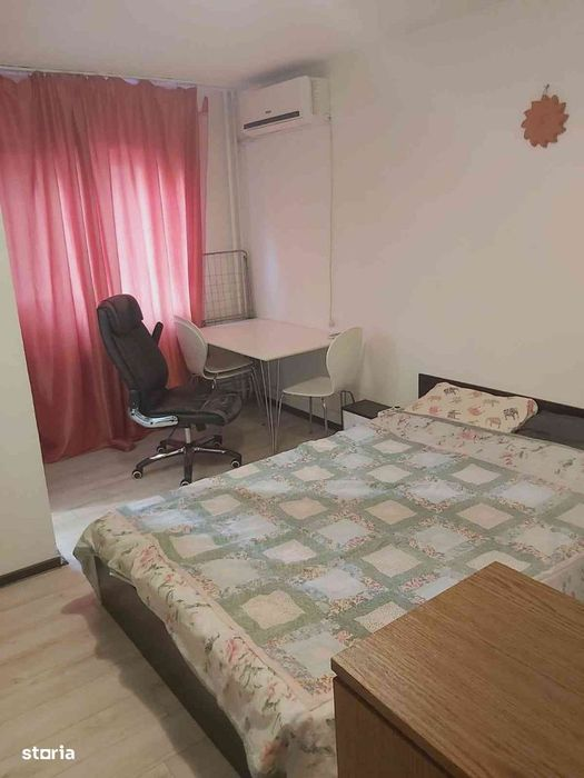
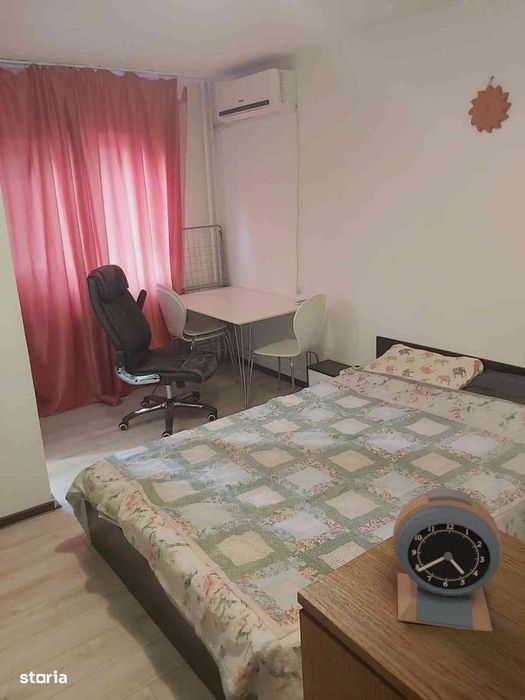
+ alarm clock (445, 548)
